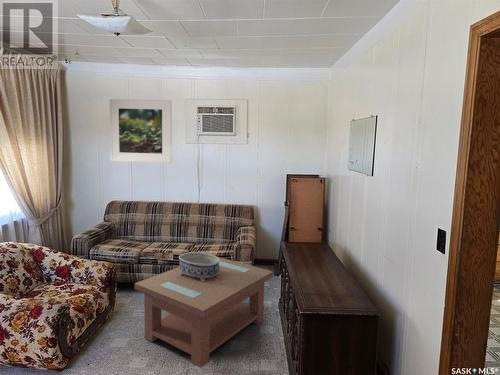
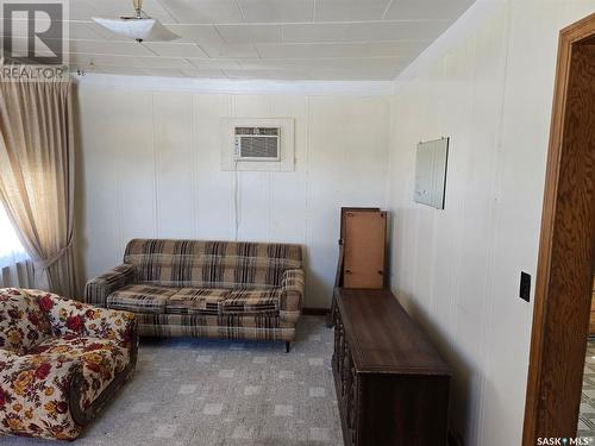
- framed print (140, 131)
- coffee table (207, 302)
- decorative bowl (199, 265)
